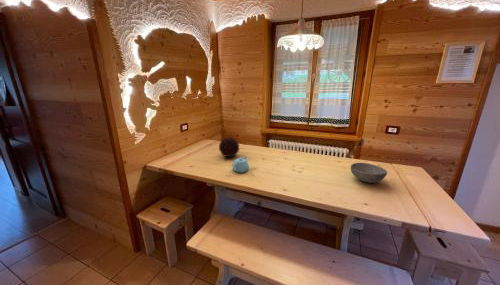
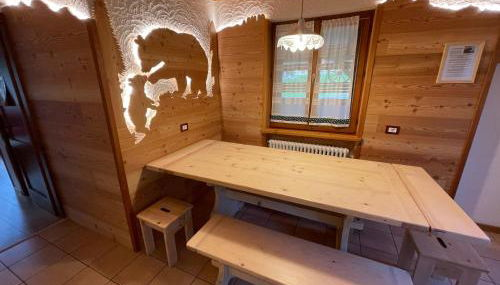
- bowl (367, 174)
- teapot (241, 163)
- decorative orb (229, 147)
